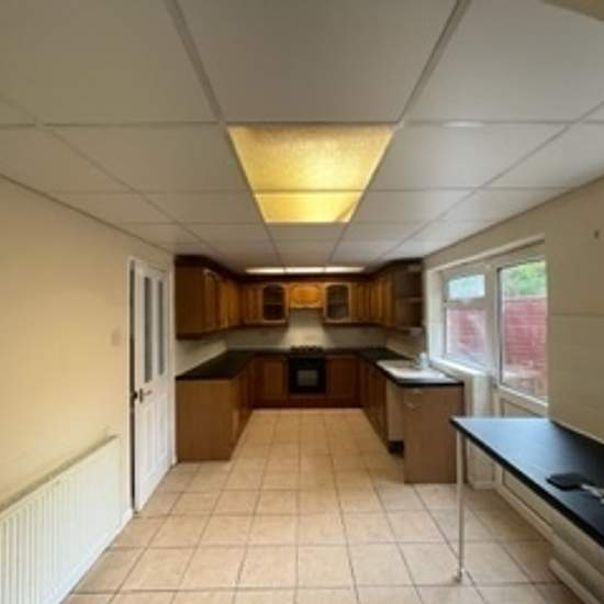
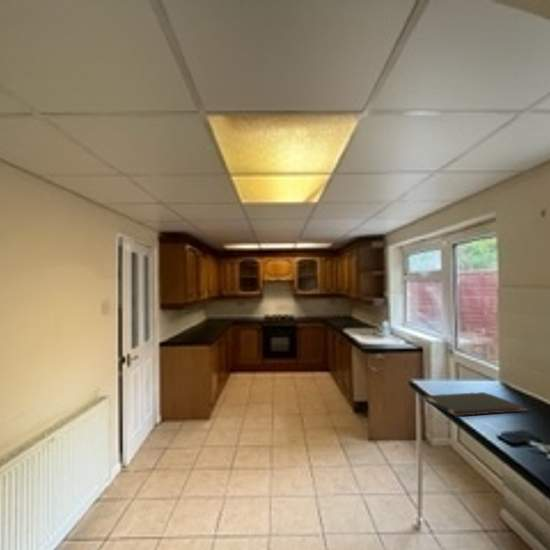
+ cutting board (471, 402)
